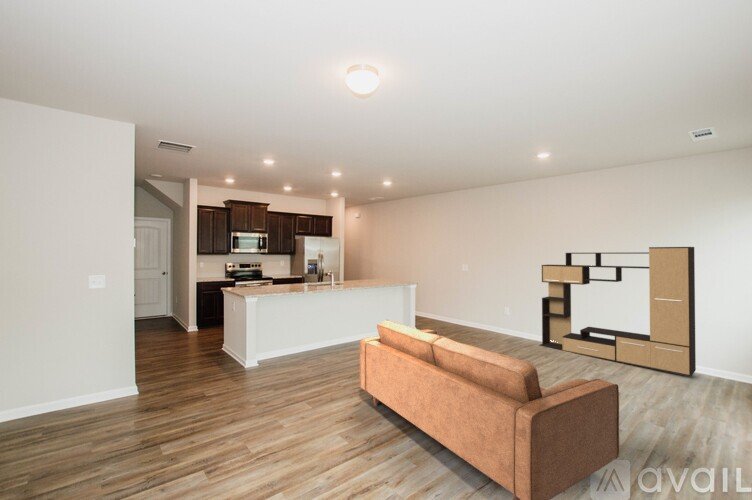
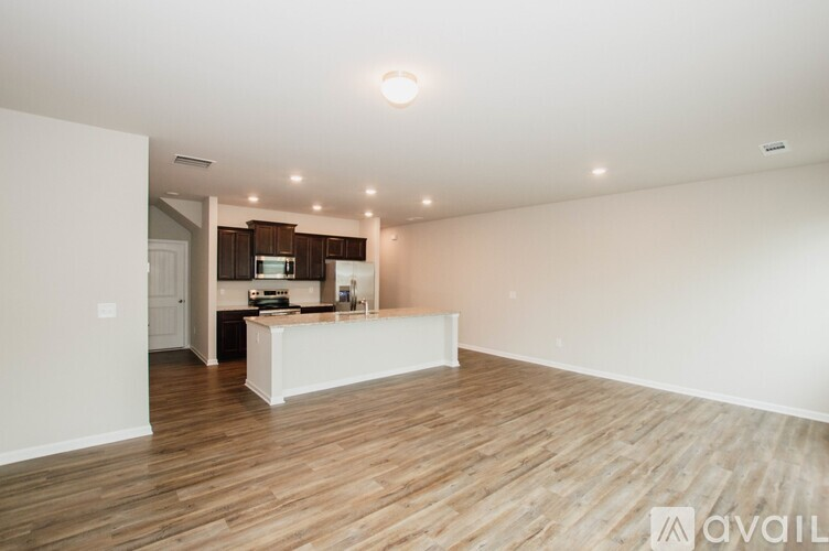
- media console (608, 281)
- sofa (463, 382)
